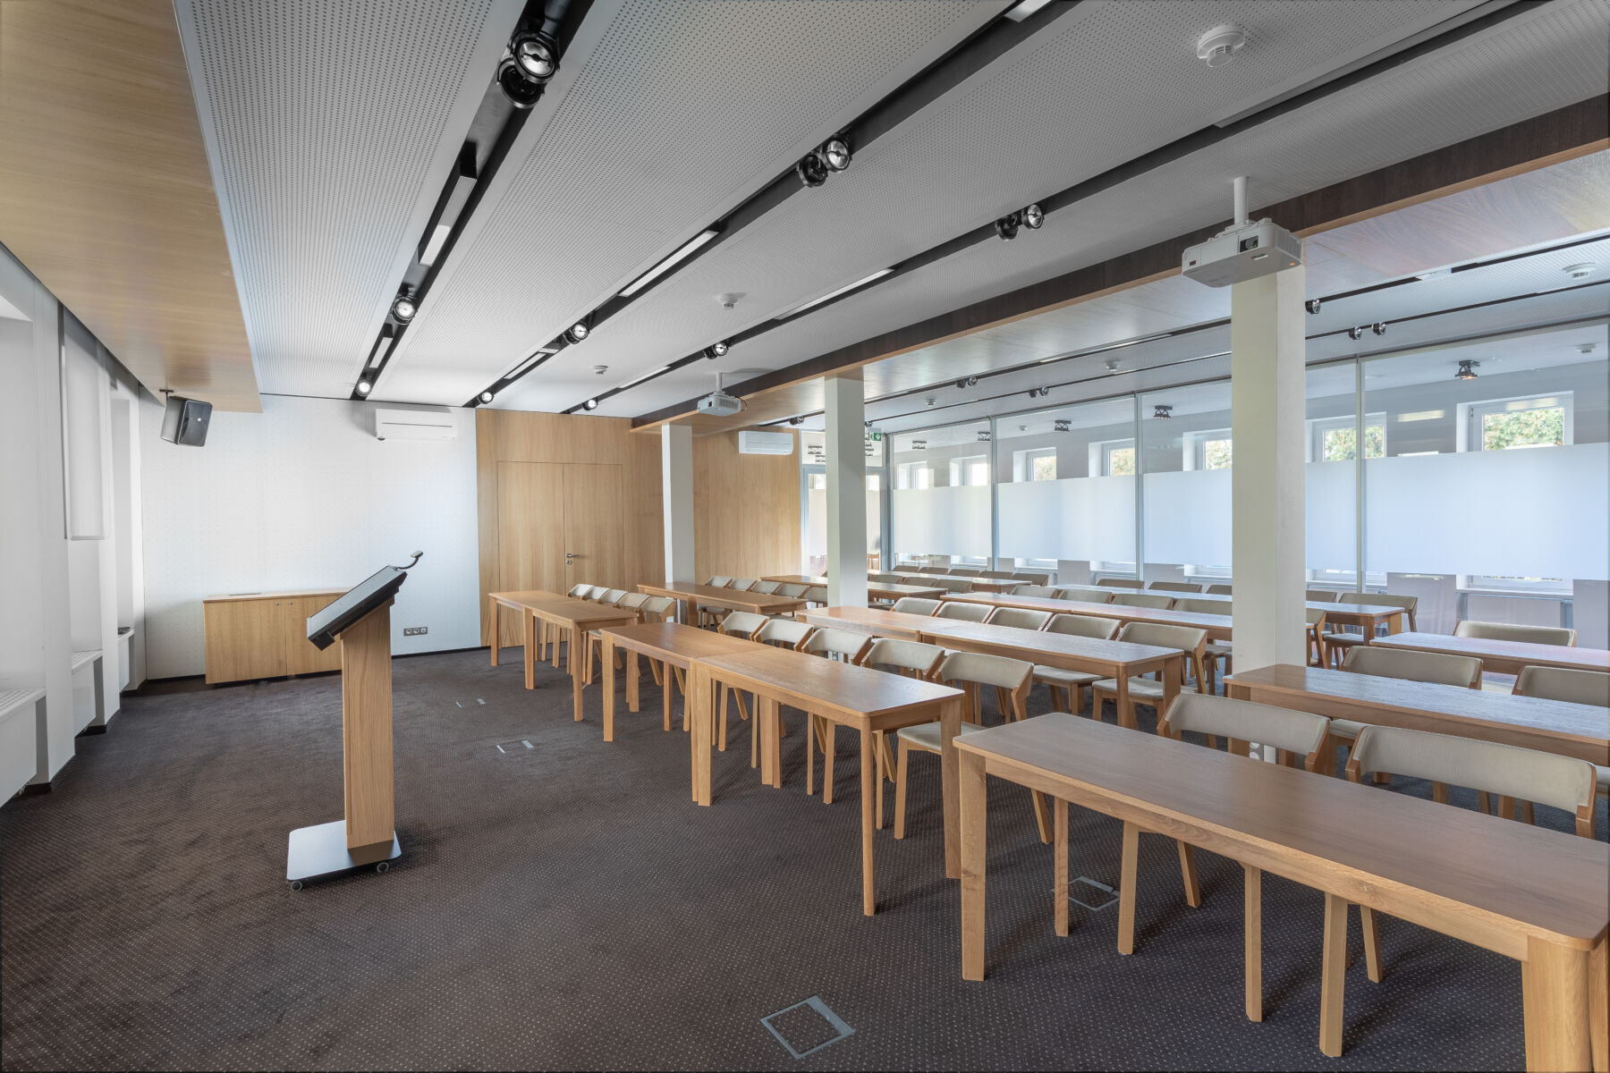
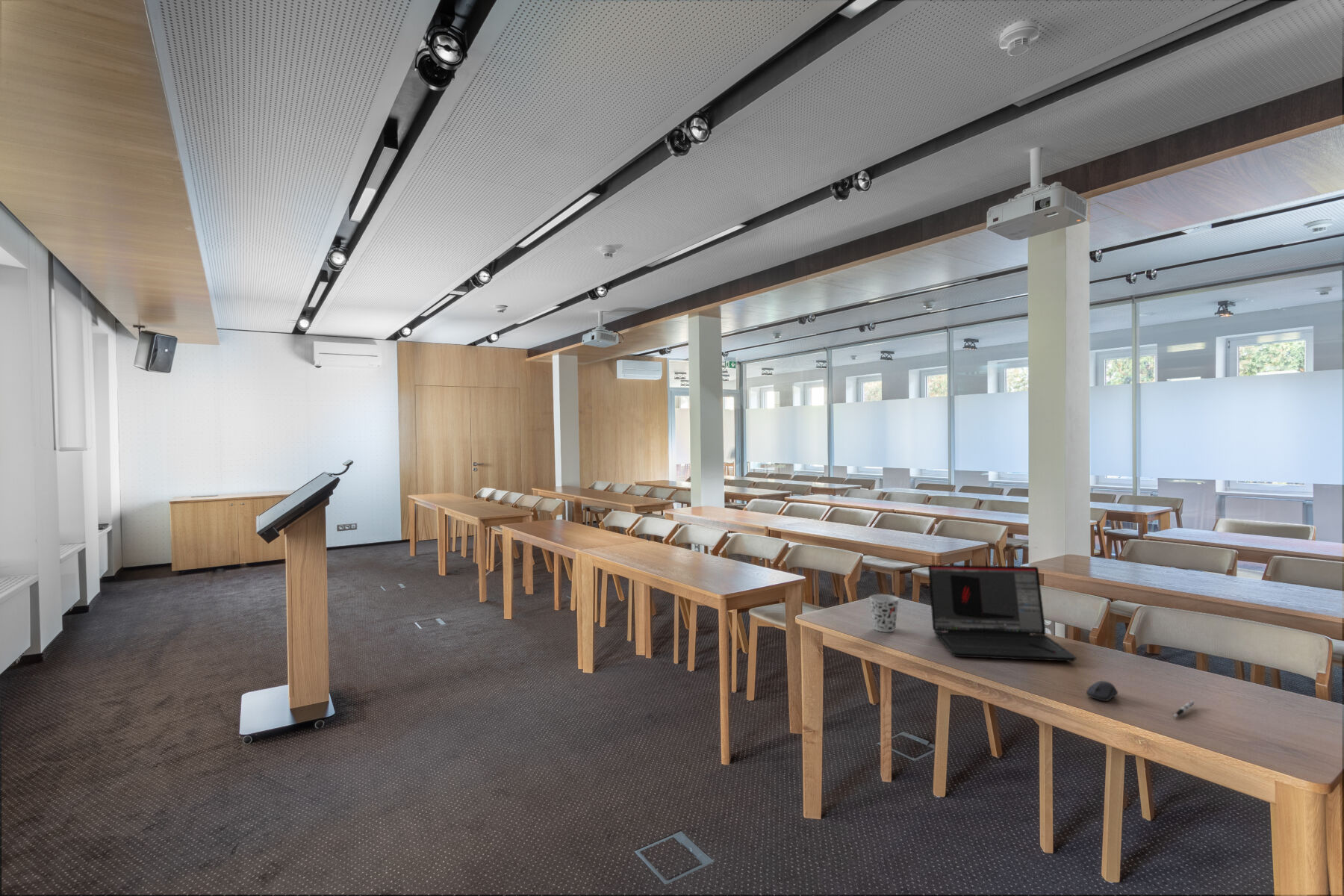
+ cup (884, 613)
+ computer mouse (1102, 689)
+ pen (1183, 709)
+ laptop (997, 609)
